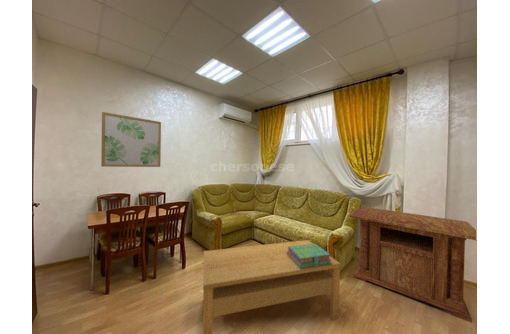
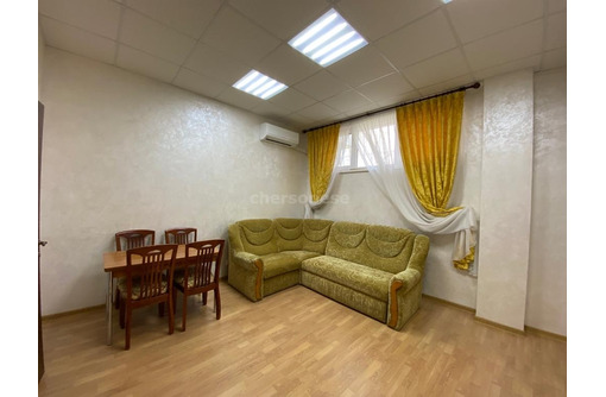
- stack of books (308, 254)
- cabinet (404, 250)
- wall art (133, 142)
- coffee table (268, 283)
